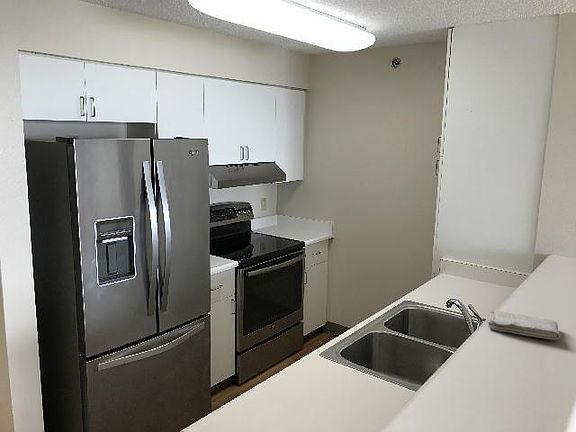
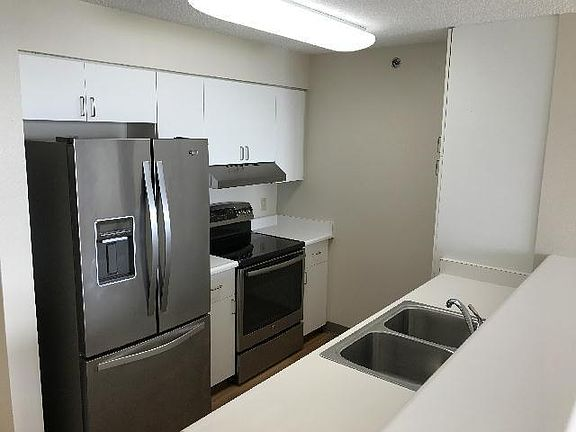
- washcloth (522, 323)
